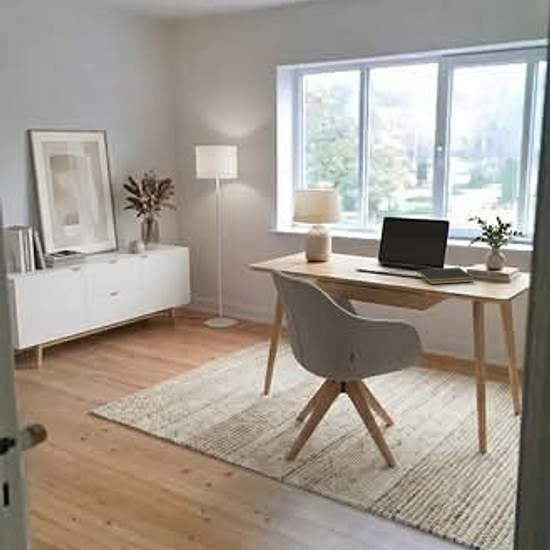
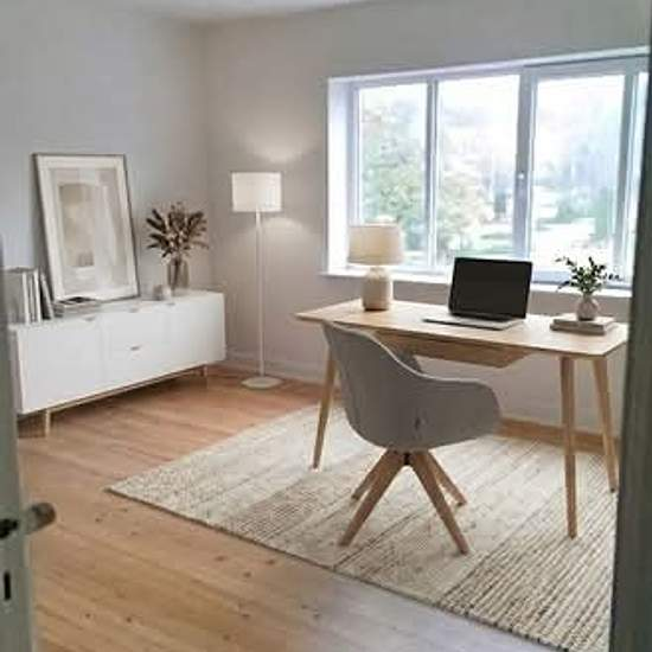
- notepad (445, 275)
